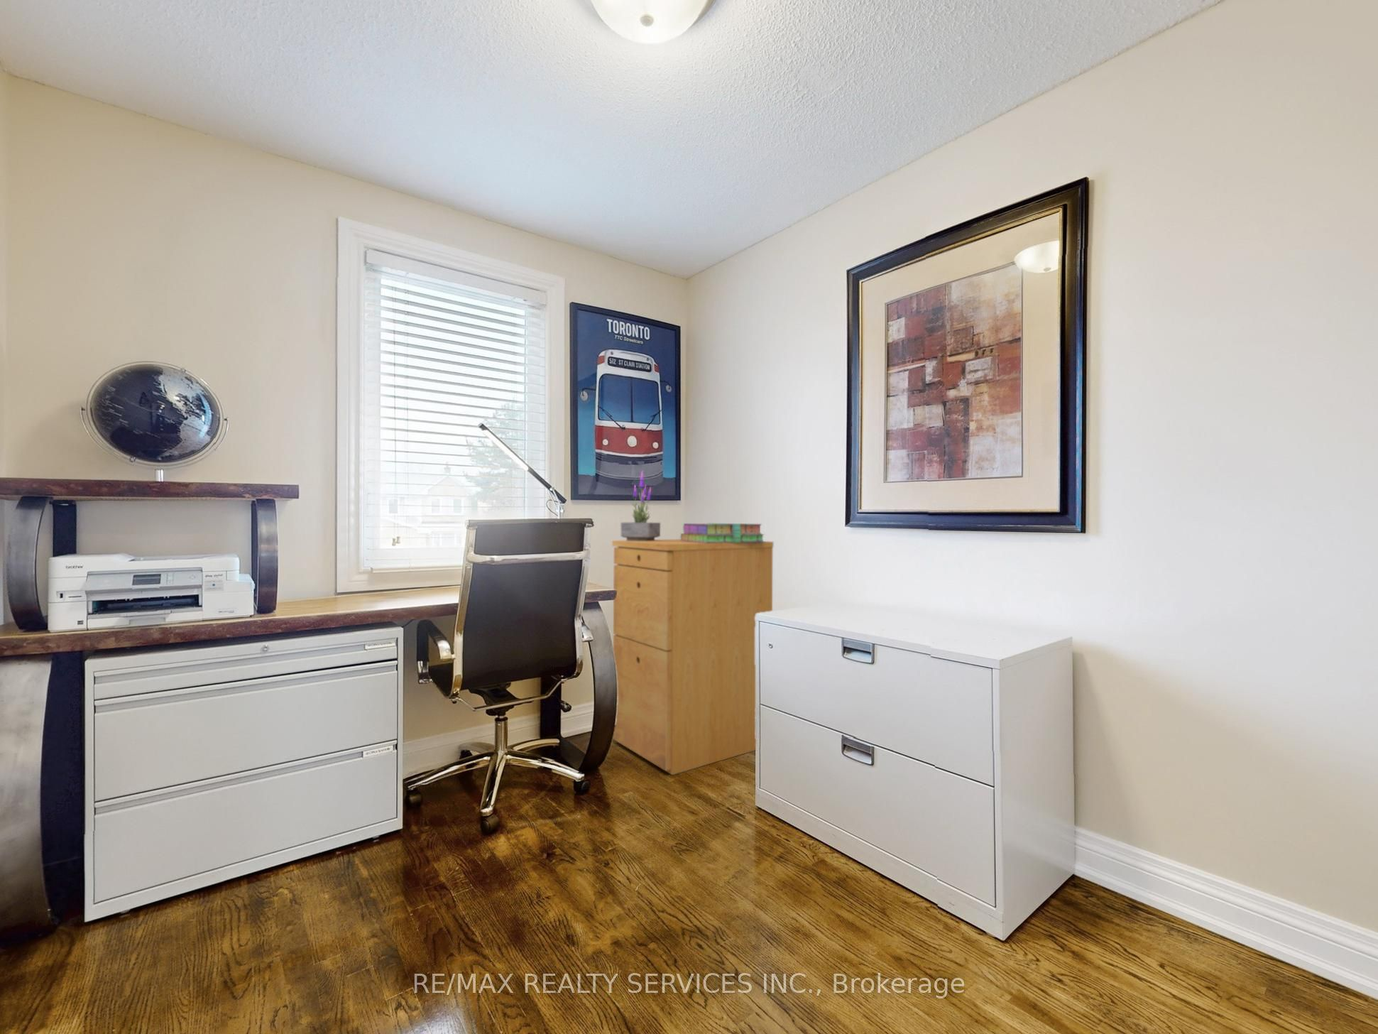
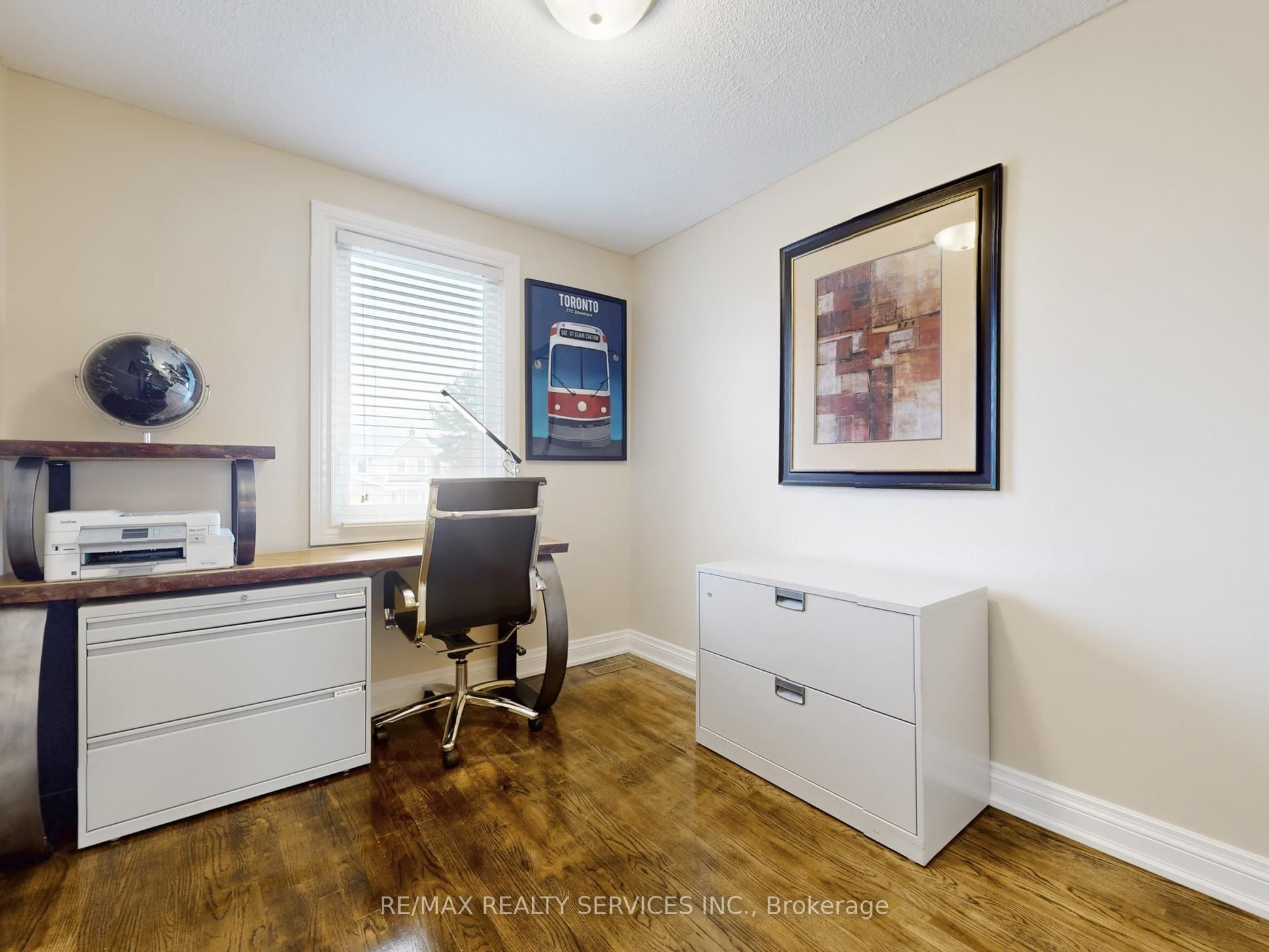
- filing cabinet (692, 642)
- potted plant (641, 505)
- stack of books (722, 532)
